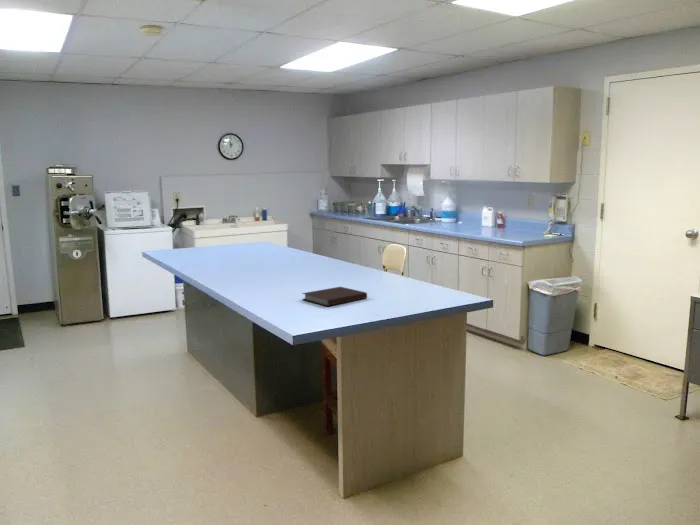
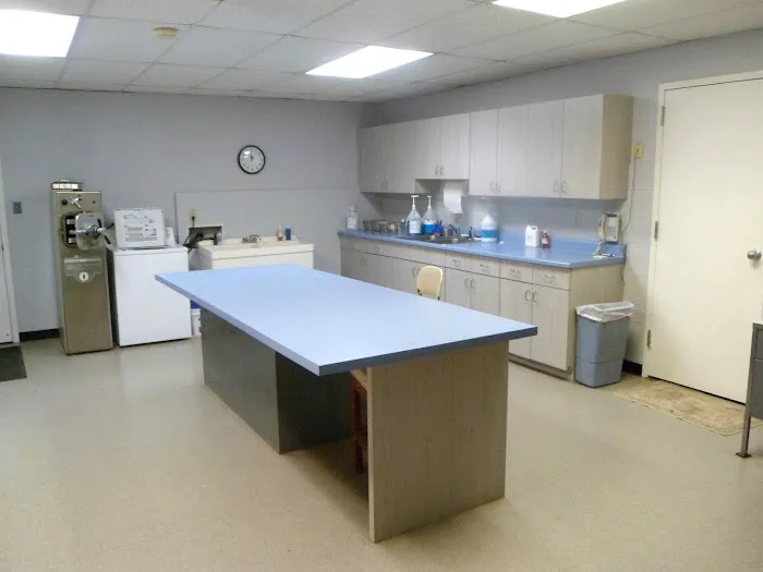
- notebook (334, 295)
